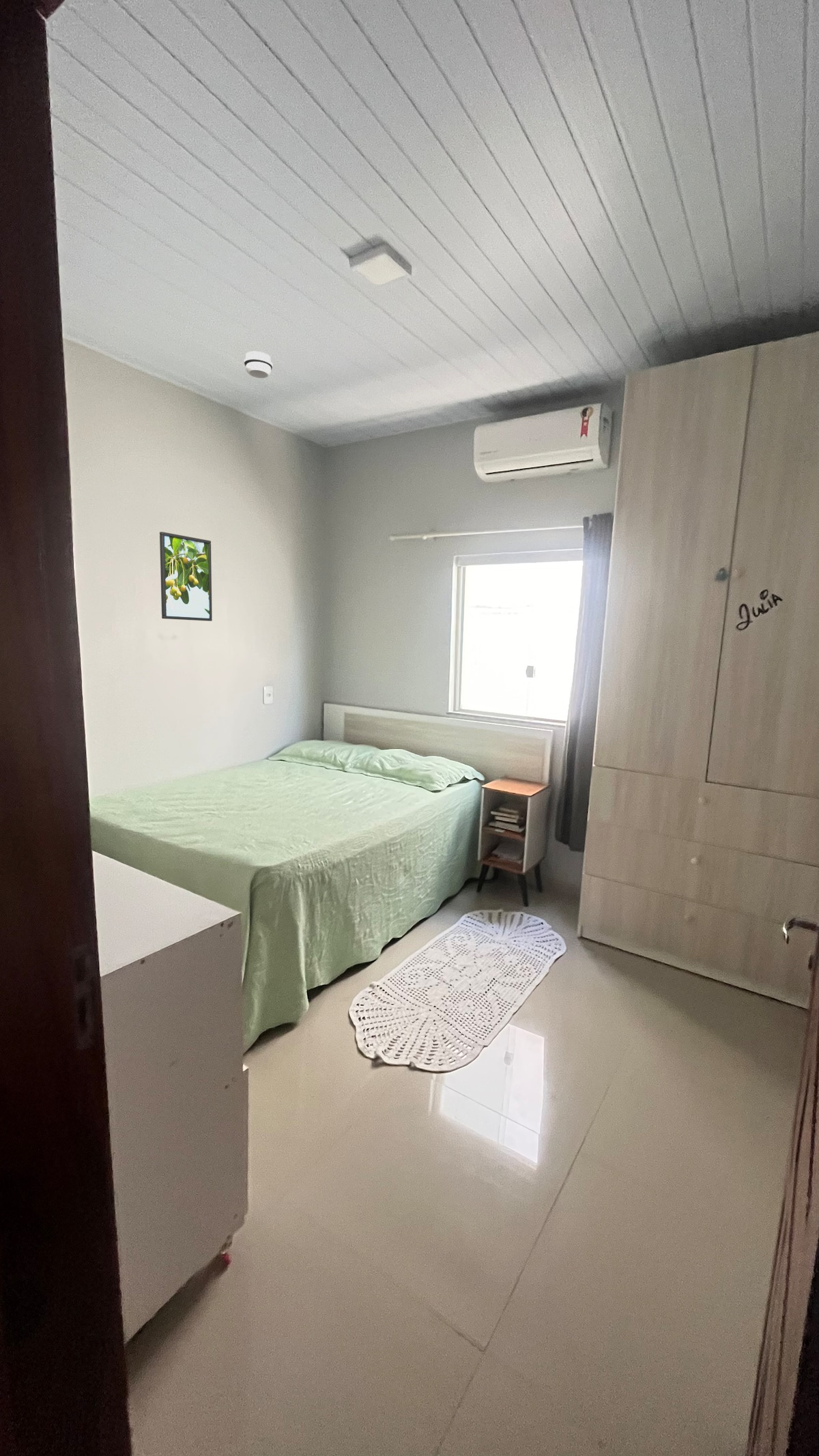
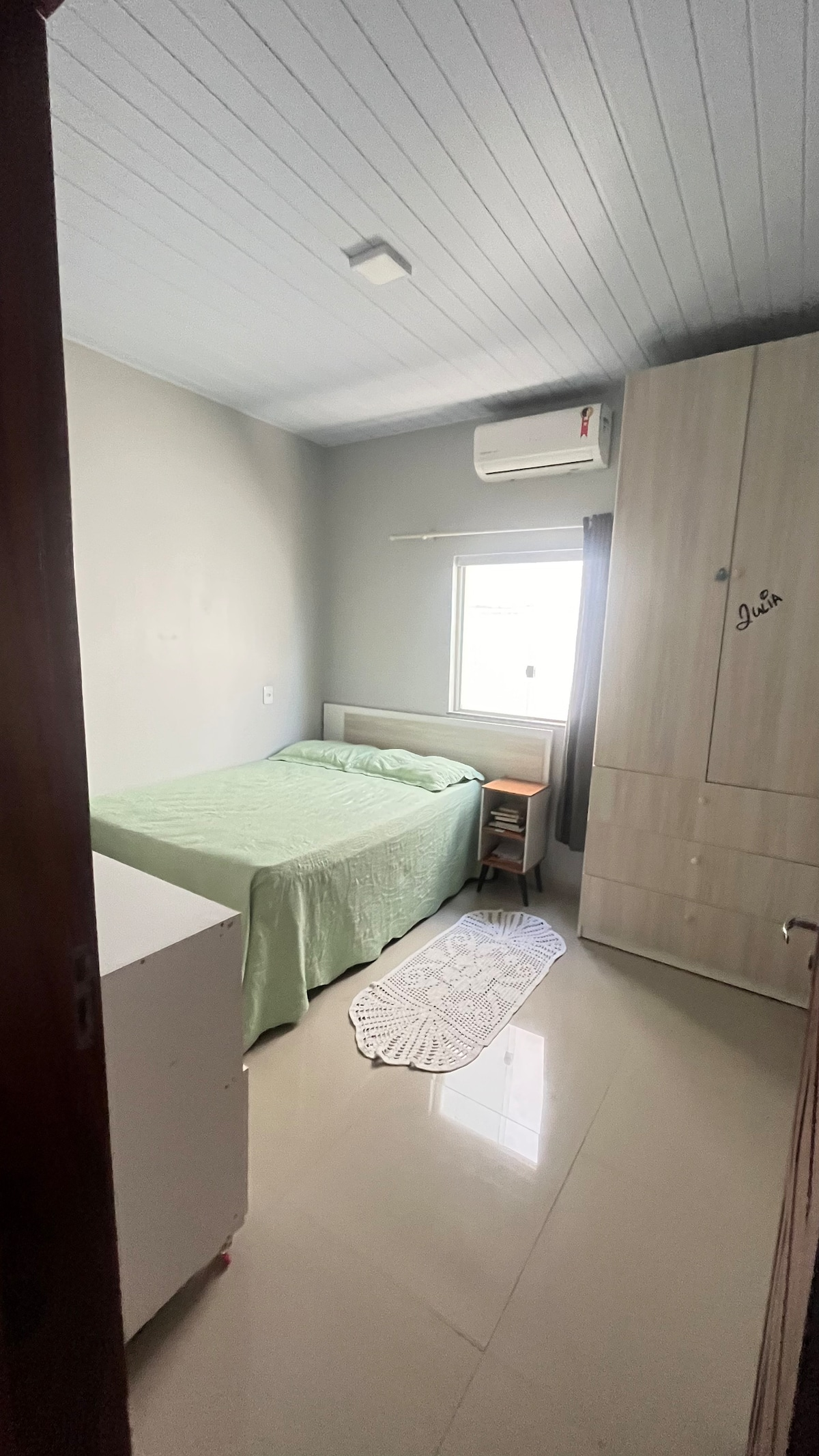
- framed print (187, 578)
- smoke detector (258, 365)
